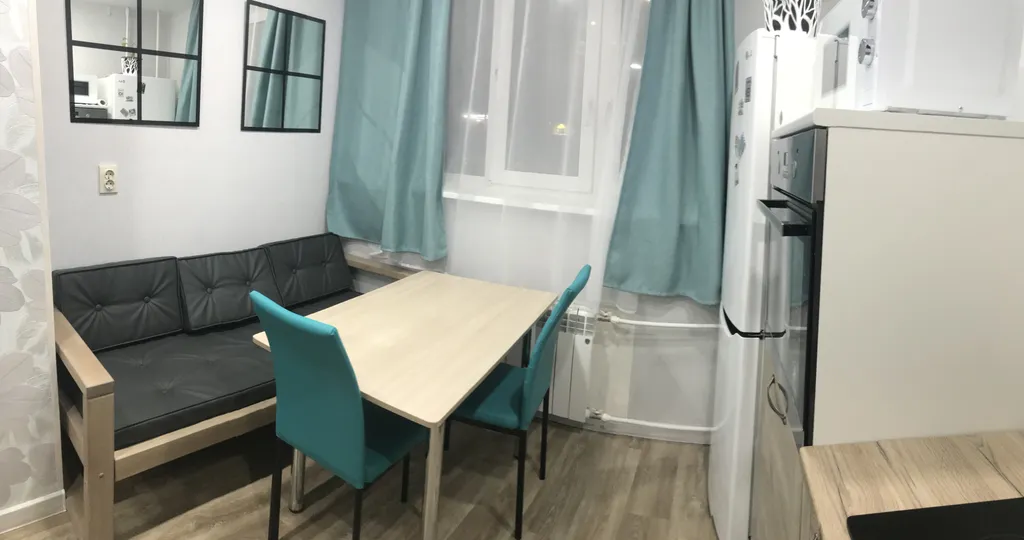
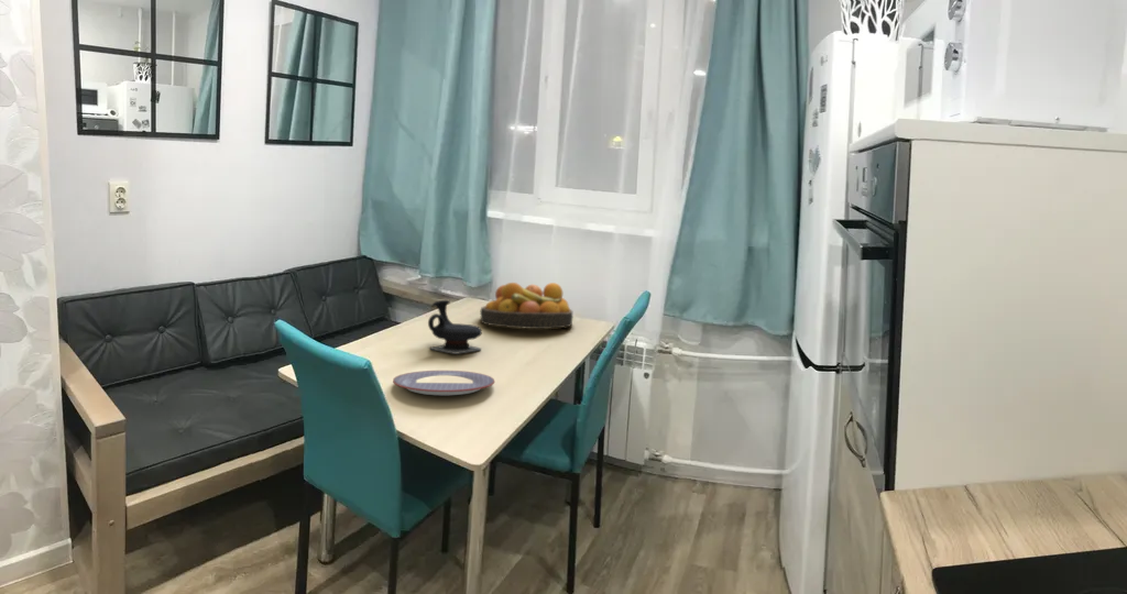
+ plate (444, 383)
+ fruit bowl (527, 302)
+ teapot (449, 326)
